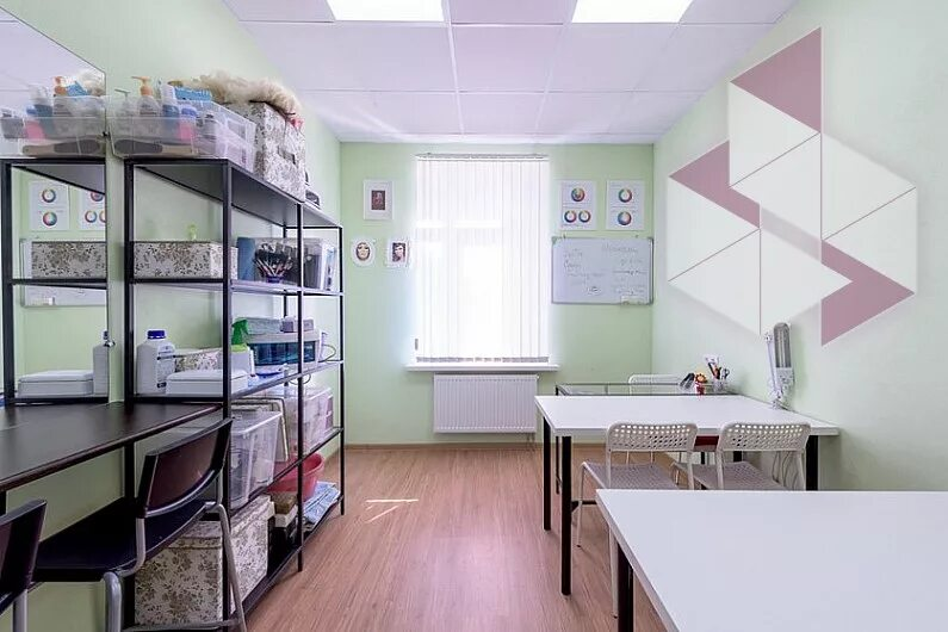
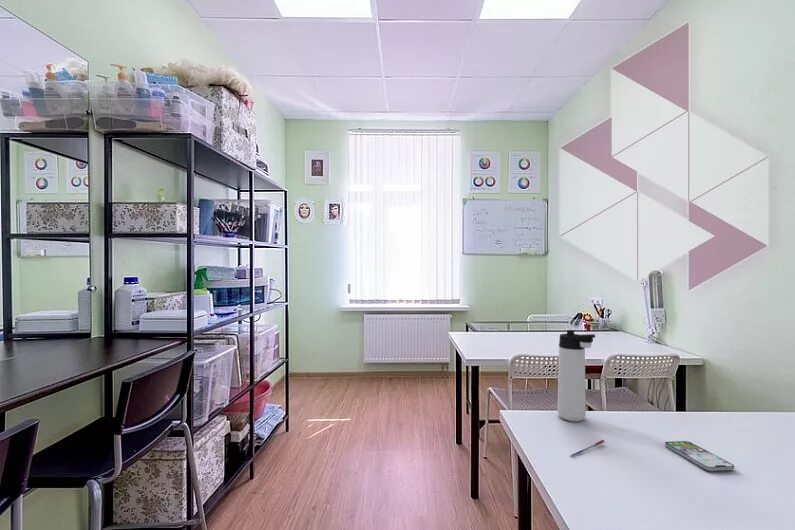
+ thermos bottle (576, 375)
+ smartphone (697, 454)
+ pen (587, 448)
